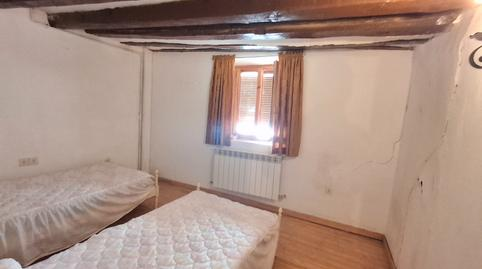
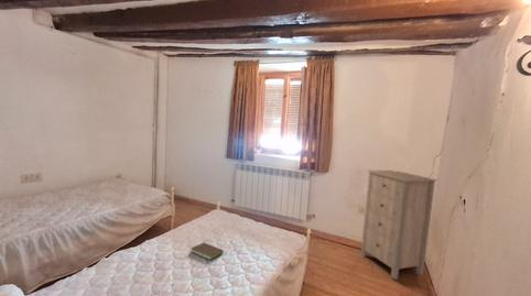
+ book (208, 249)
+ storage cabinet (394, 220)
